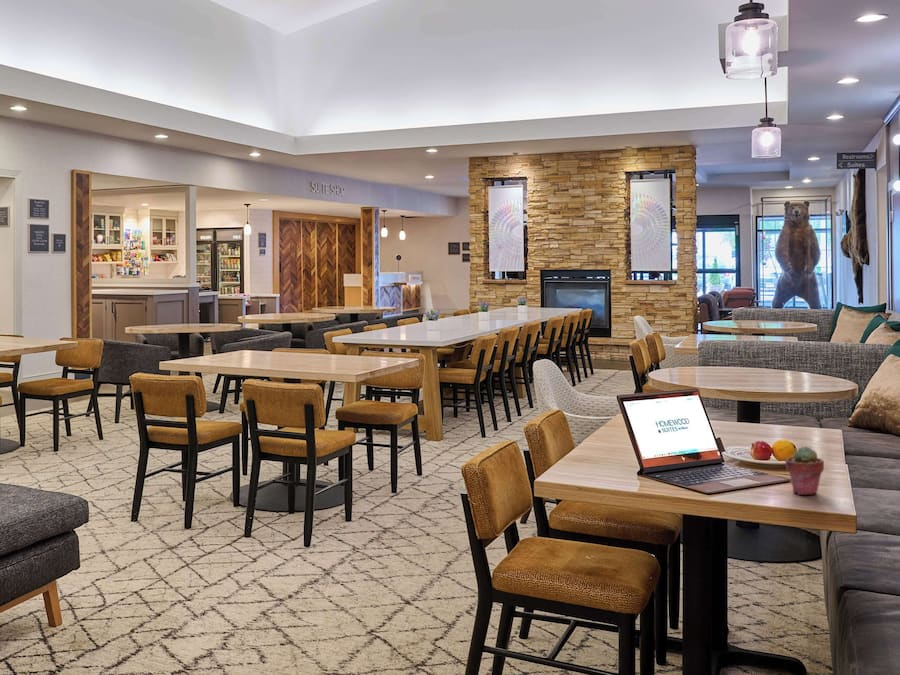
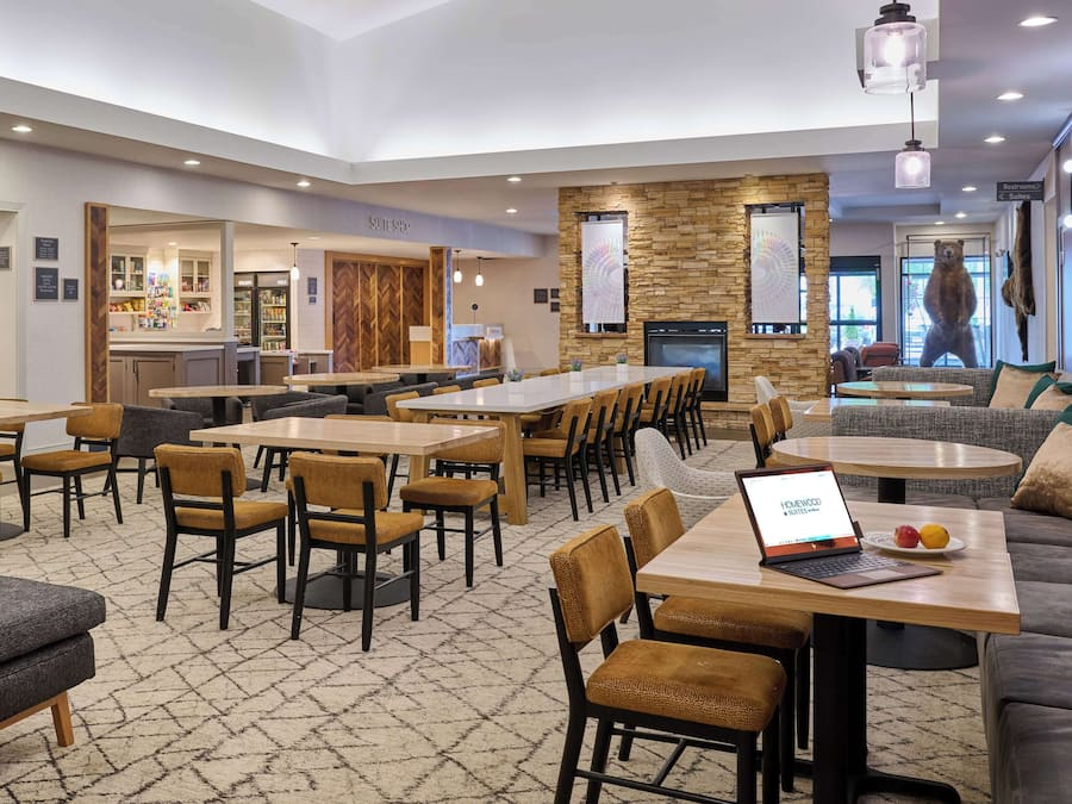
- potted succulent (804, 469)
